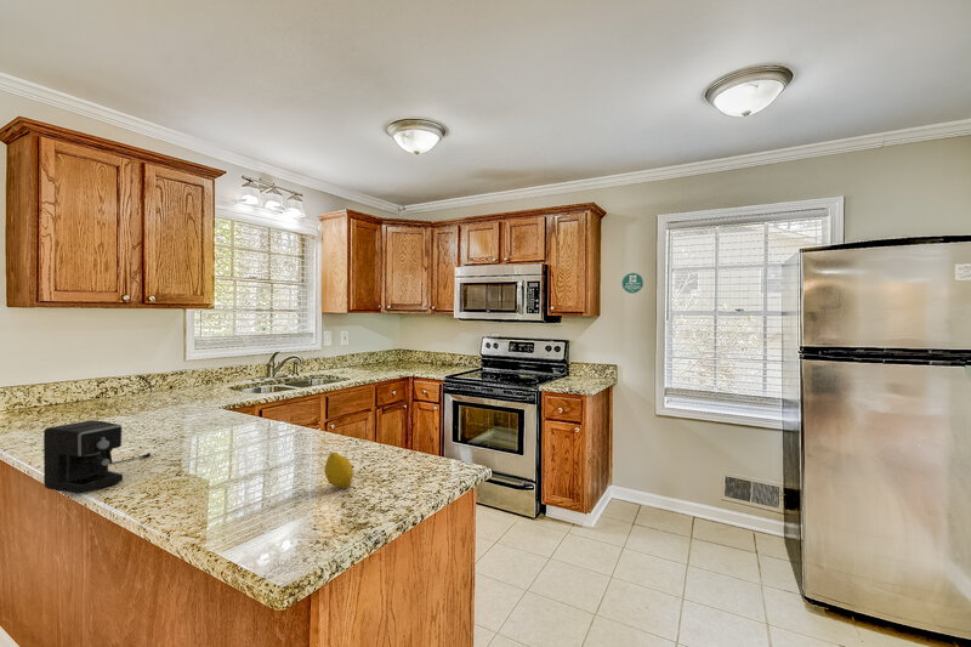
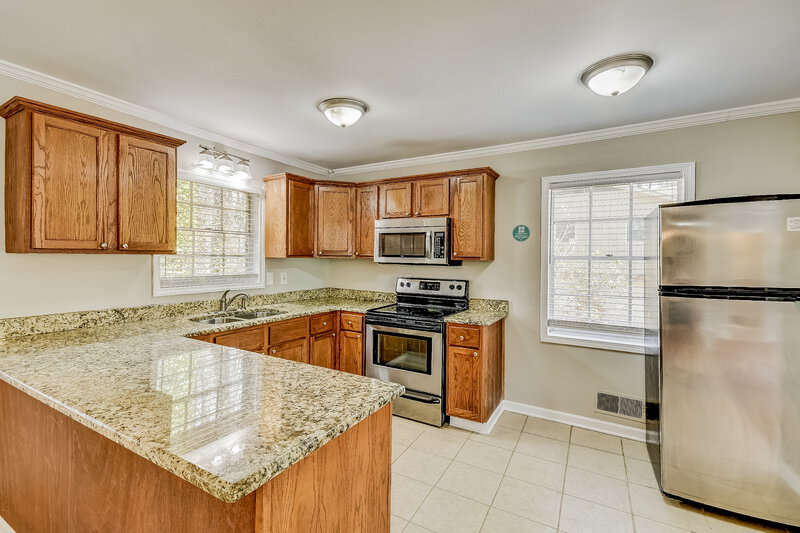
- coffee maker (118, 445)
- fruit (339, 470)
